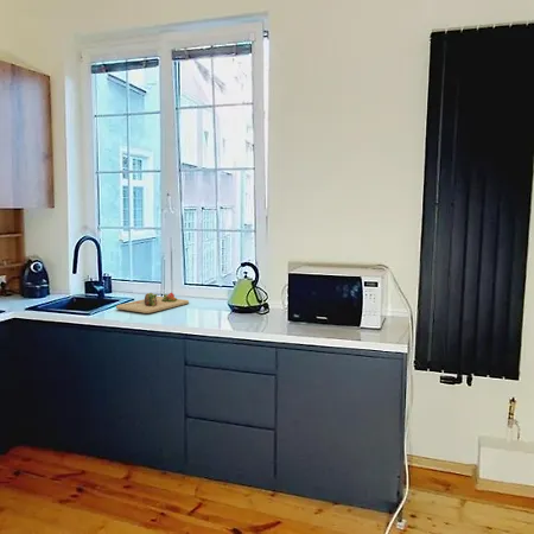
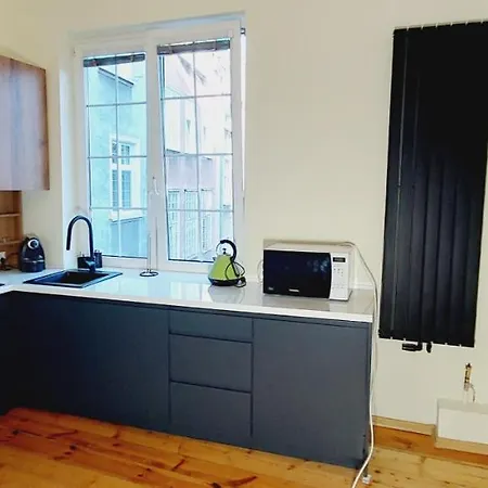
- cutting board (153, 299)
